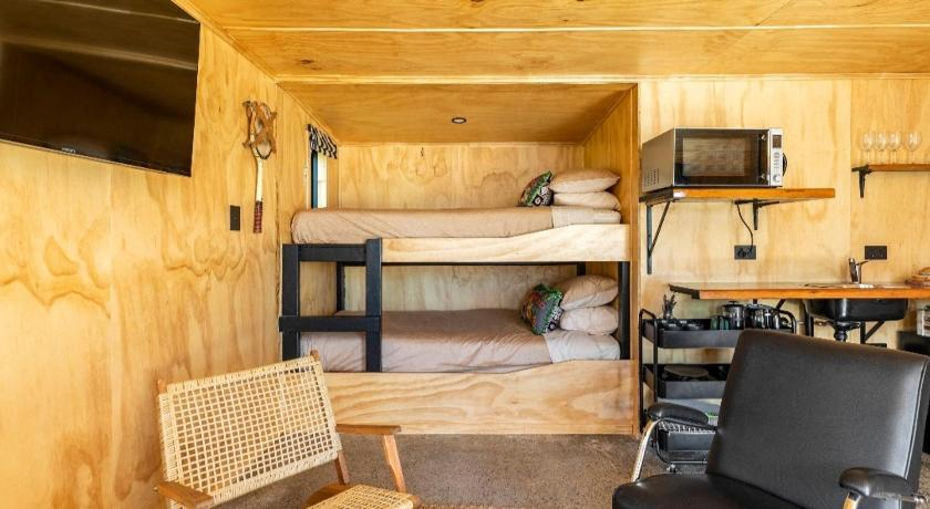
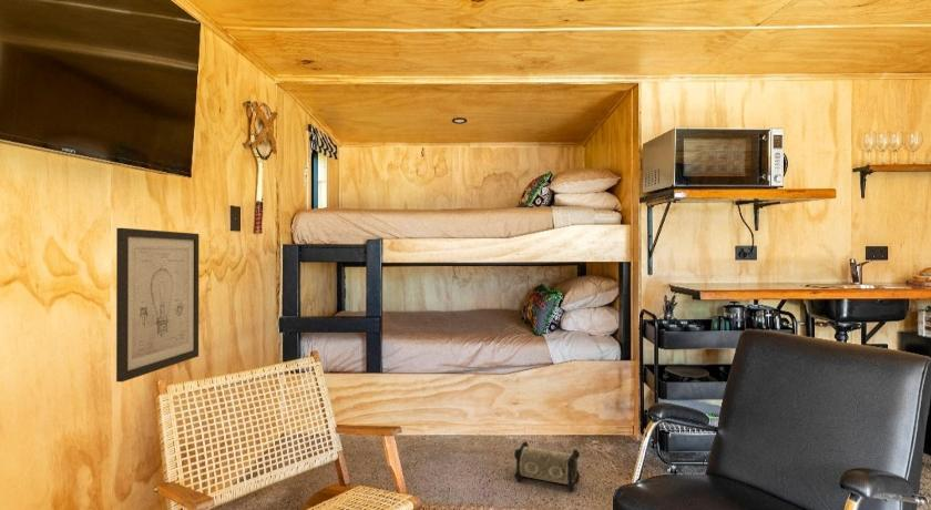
+ speaker (546, 465)
+ wall art (162, 299)
